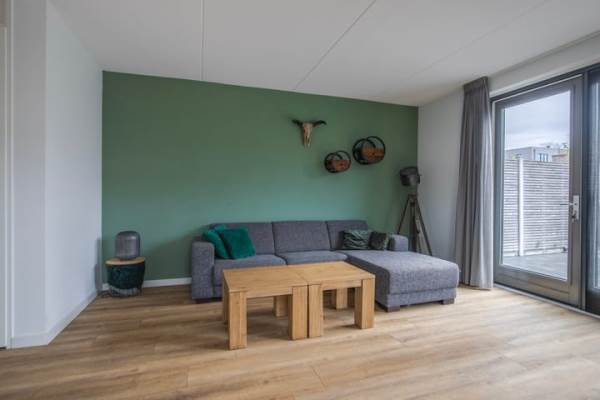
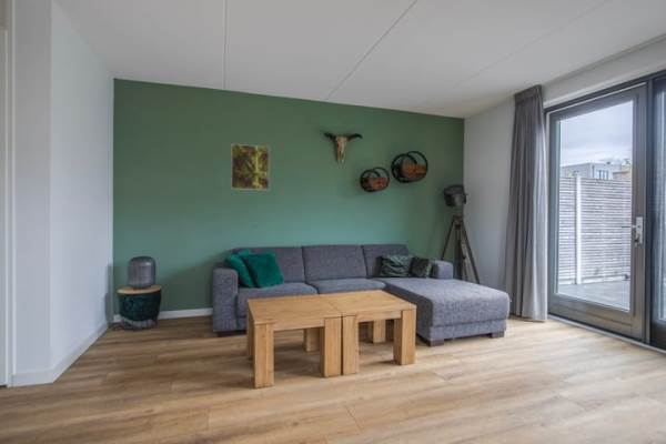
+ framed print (250, 167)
